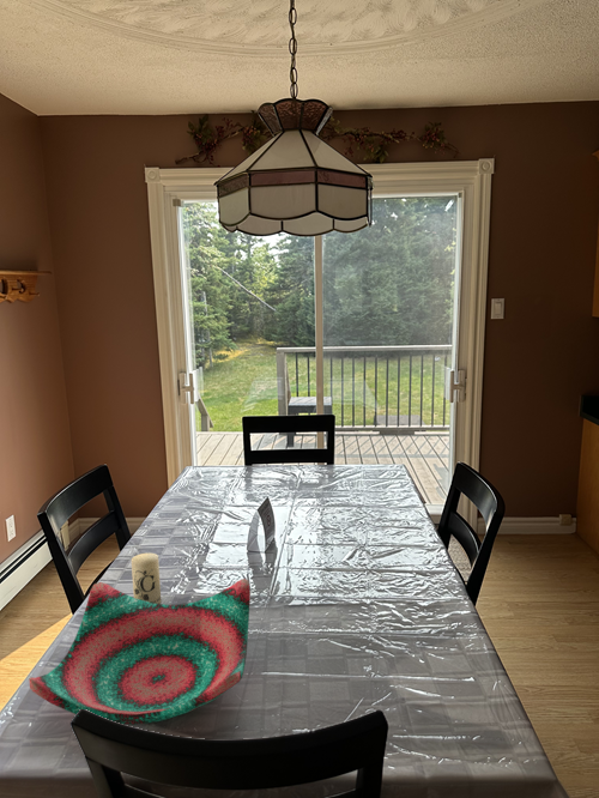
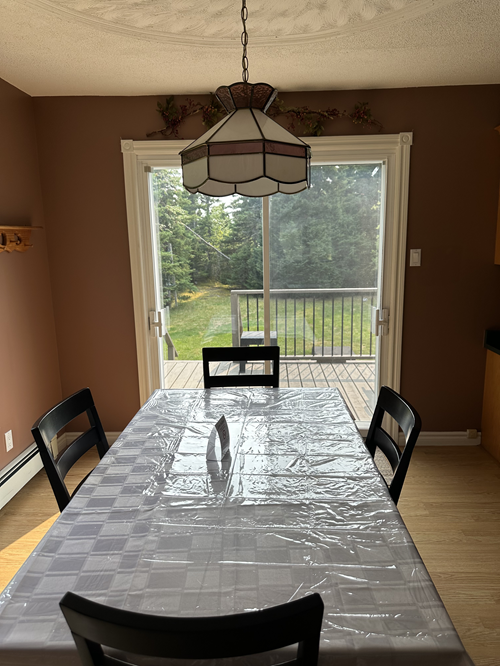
- decorative bowl (156, 654)
- candle (146, 581)
